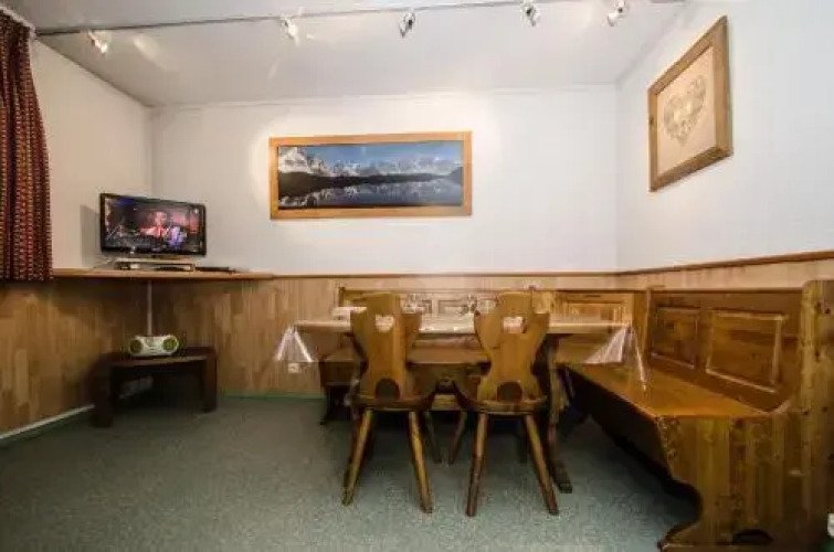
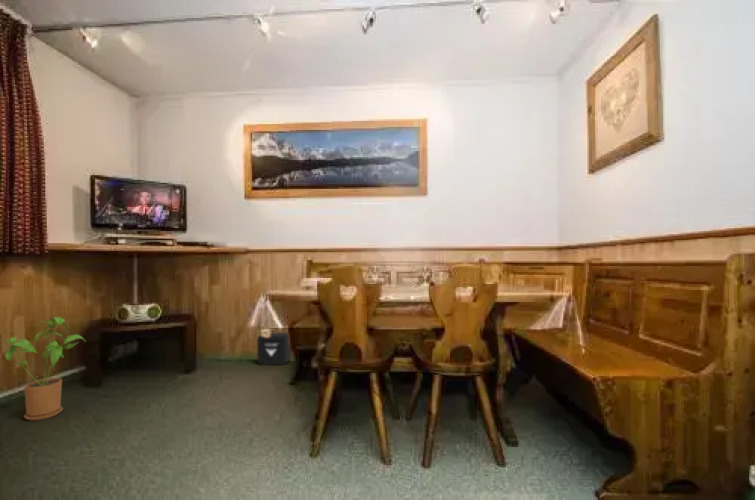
+ house plant (49, 367)
+ air purifier (274, 348)
